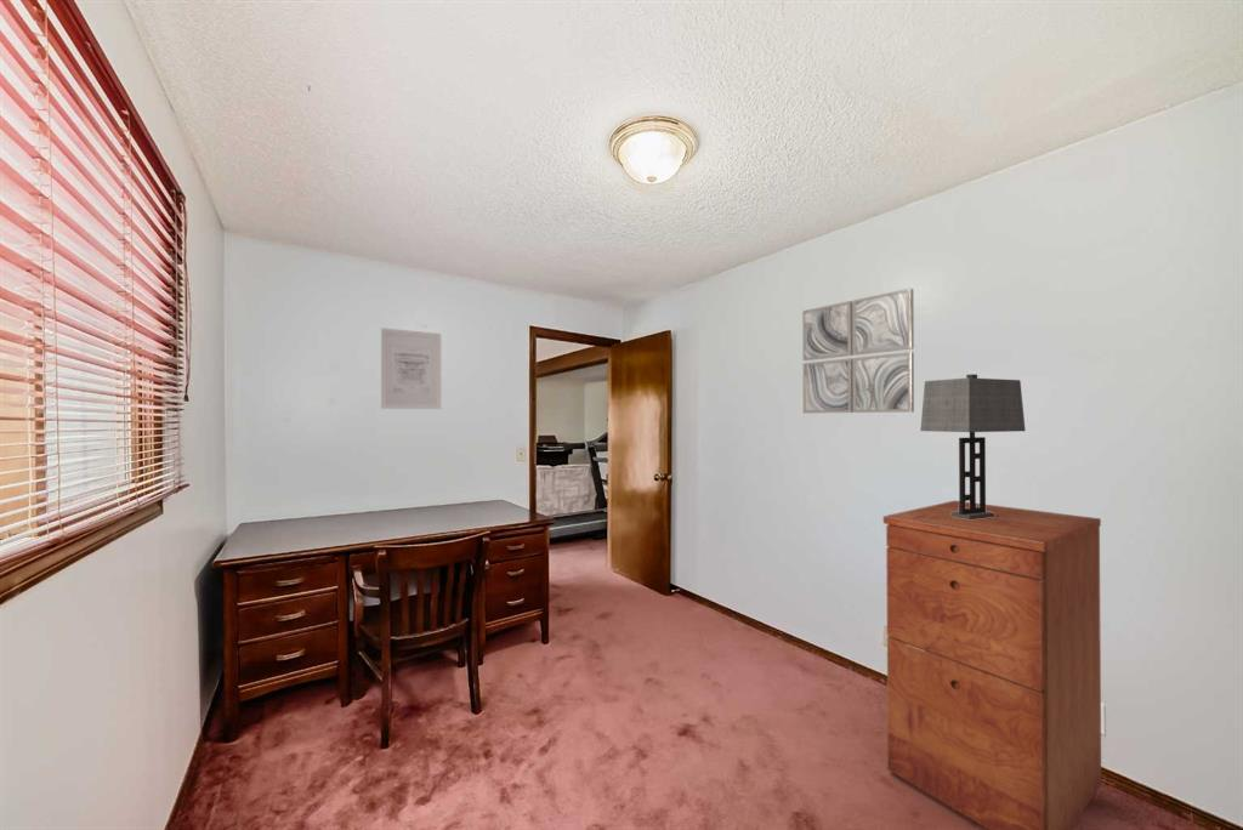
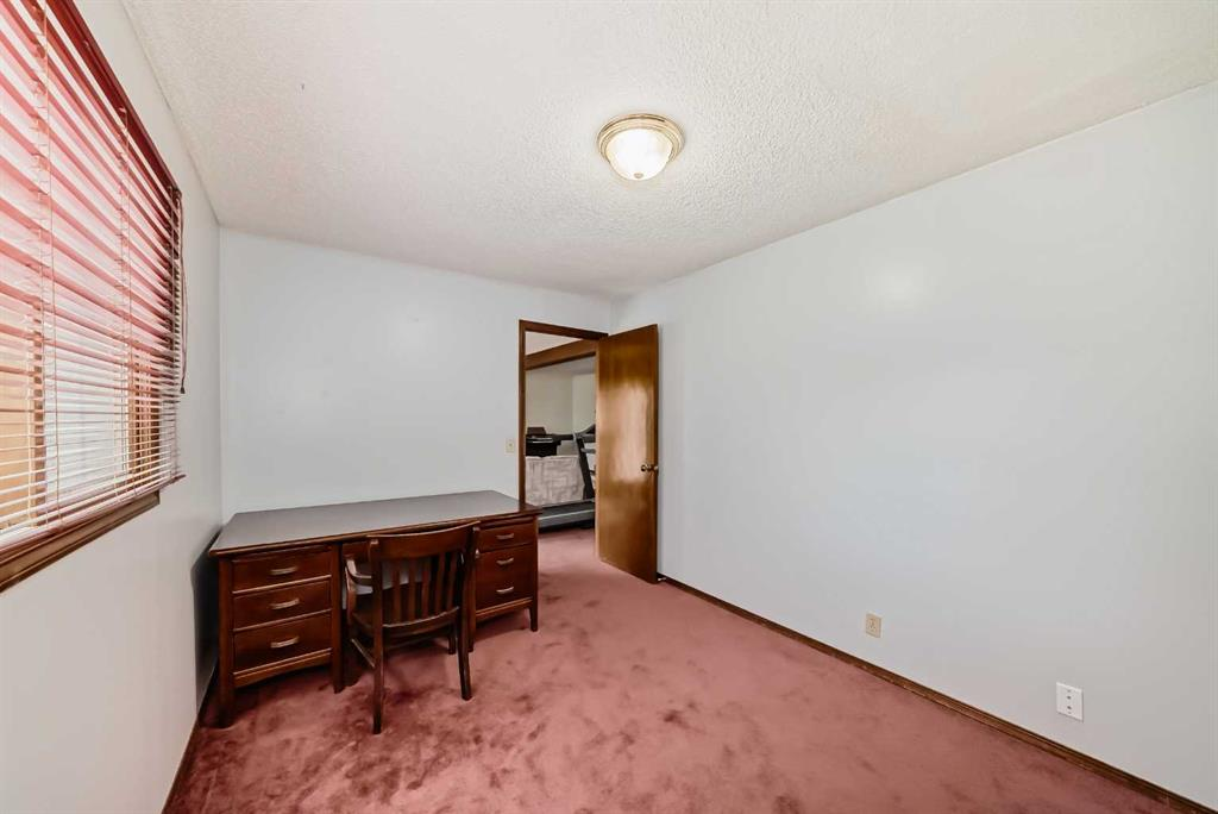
- wall art (412, 369)
- filing cabinet (991, 648)
- table lamp (972, 444)
- wall art (852, 354)
